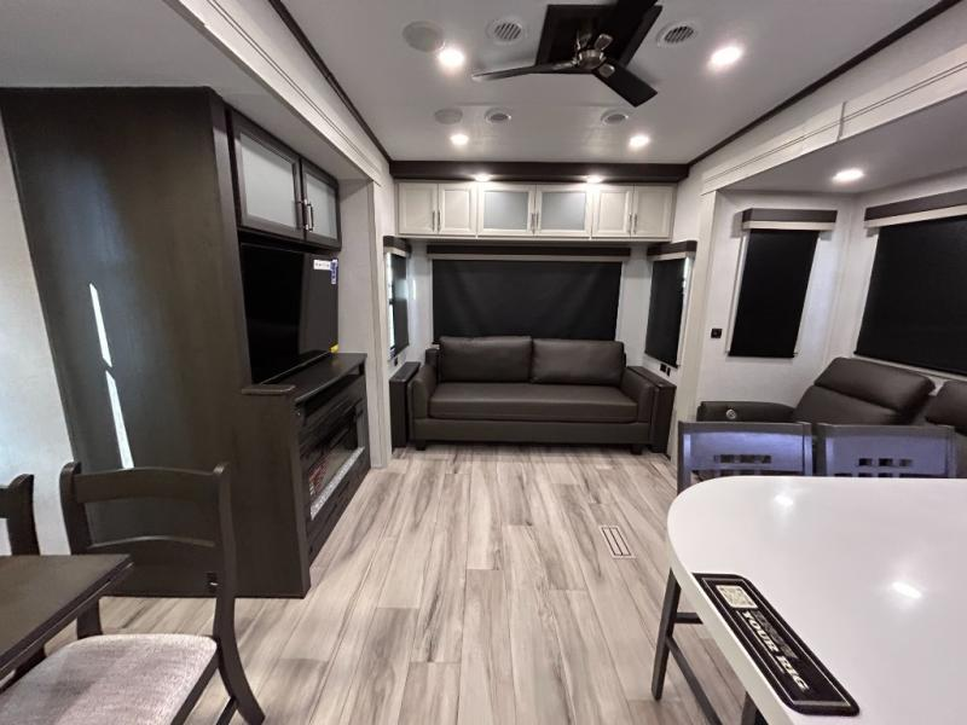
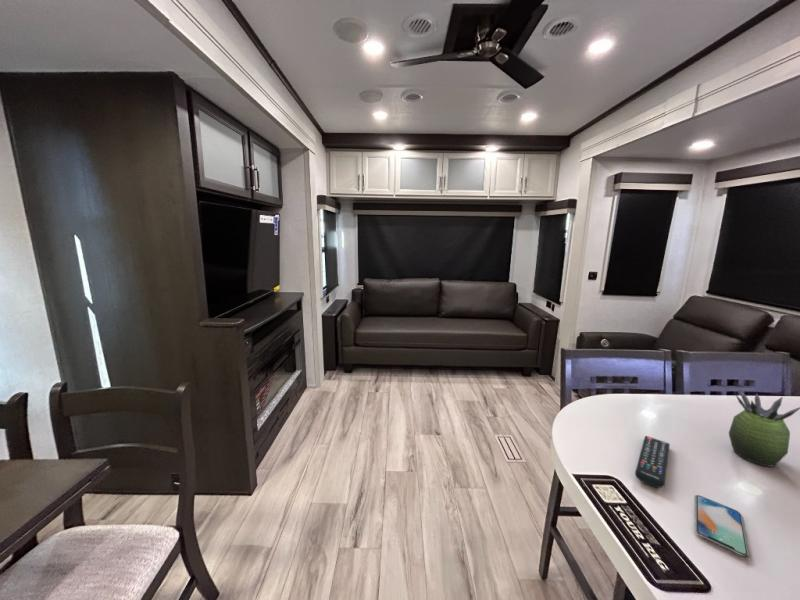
+ smartphone (719, 522)
+ remote control (653, 459)
+ succulent plant (760, 428)
